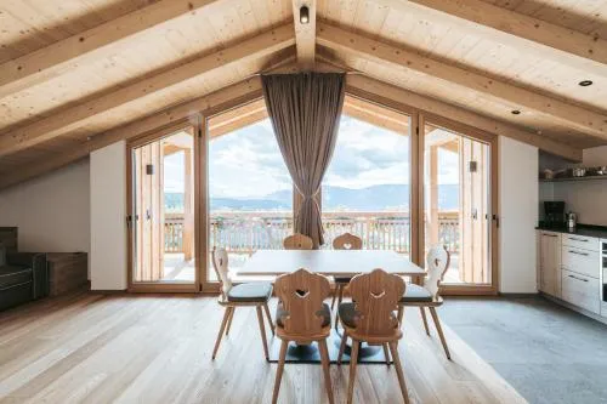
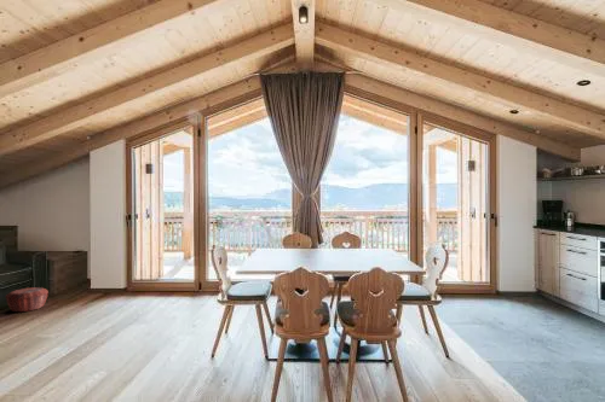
+ woven basket (27, 297)
